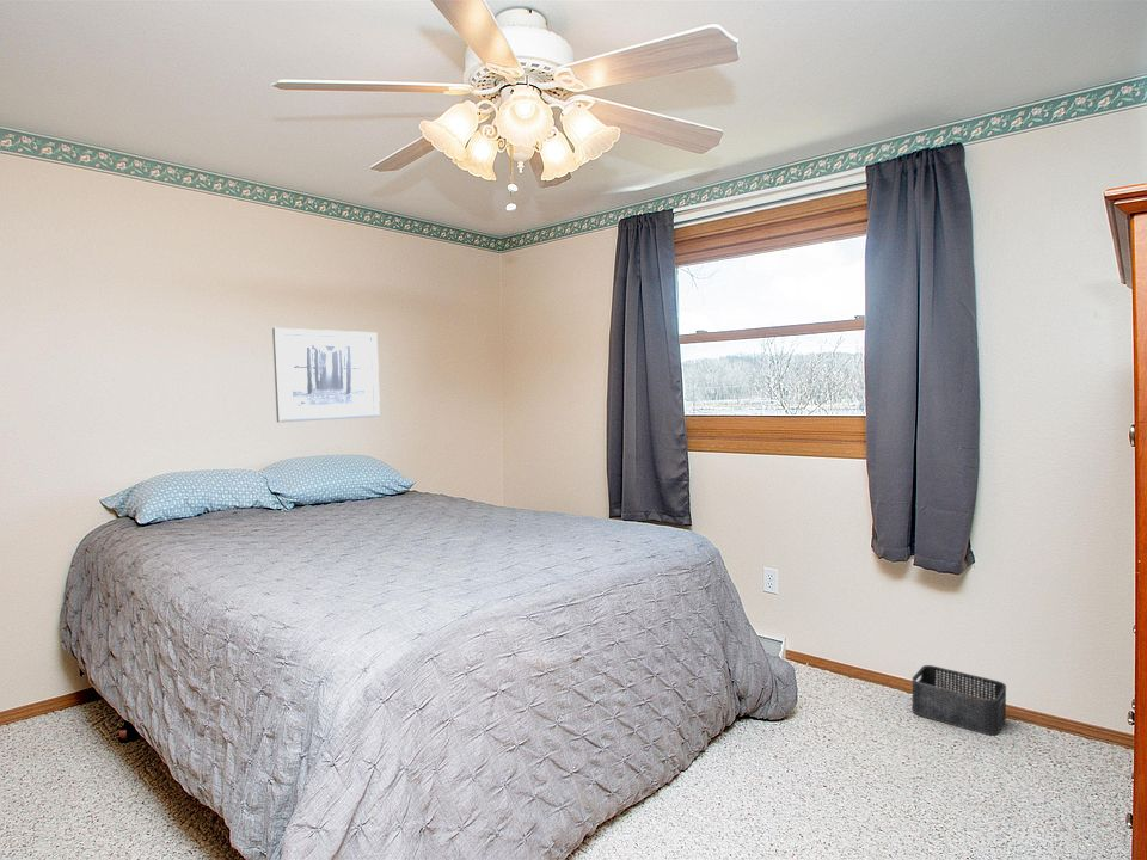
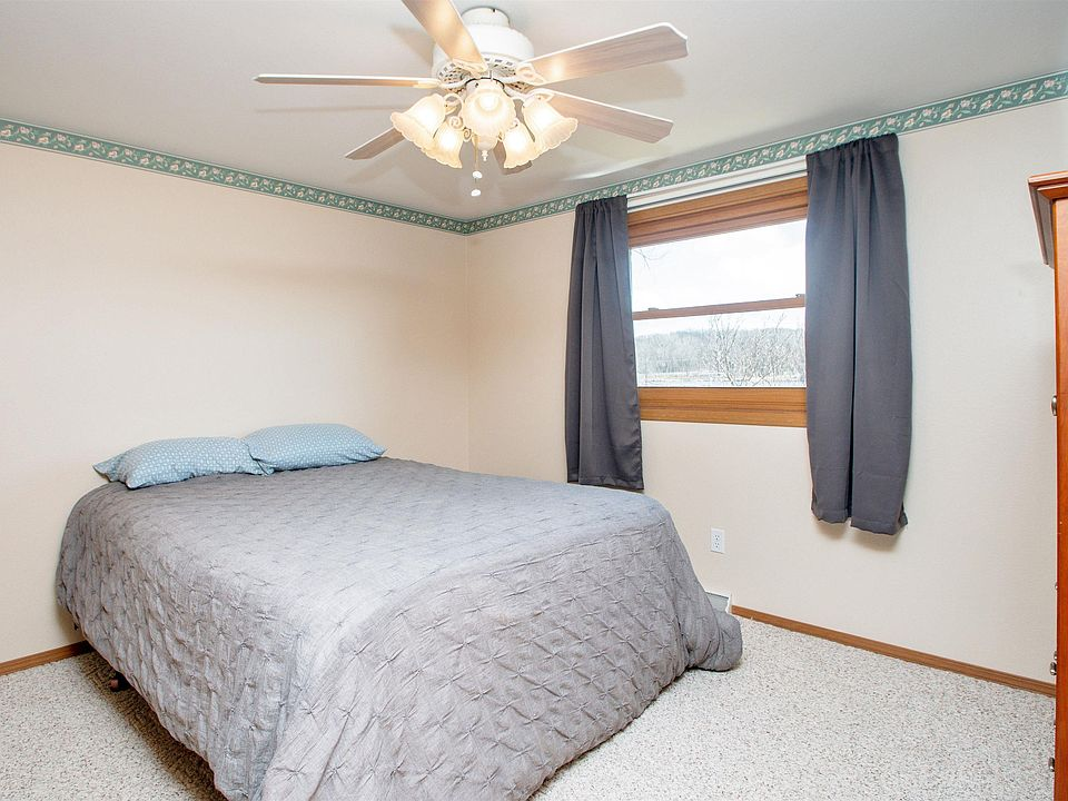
- storage bin (958, 698)
- wall art (329, 375)
